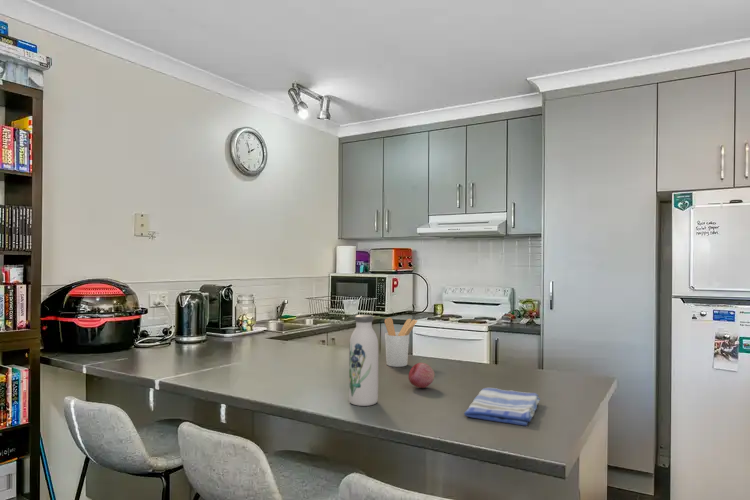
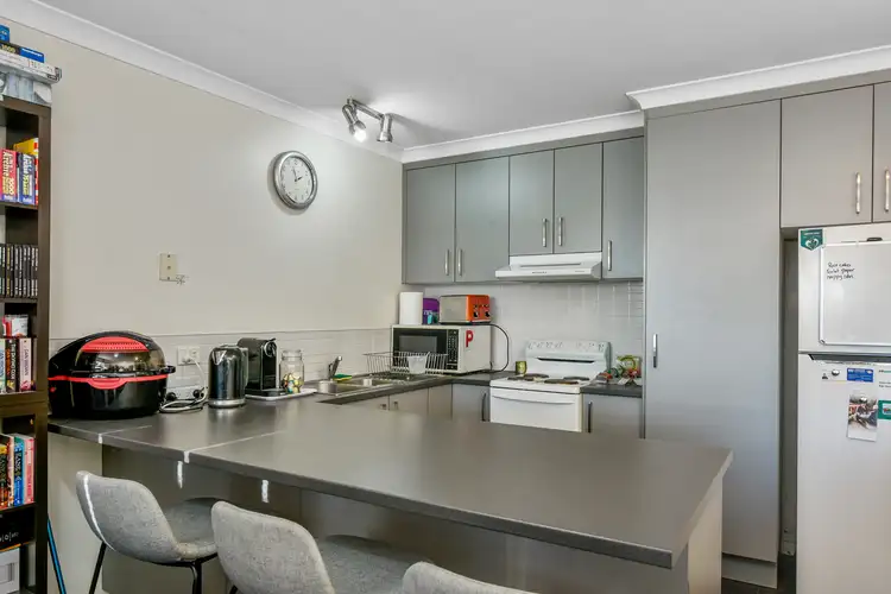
- fruit (421, 375)
- water bottle (363, 358)
- dish towel (503, 404)
- utensil holder (401, 340)
